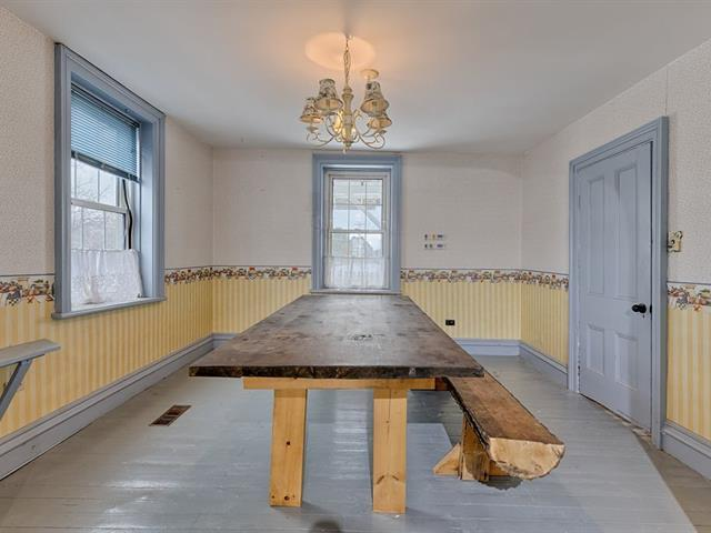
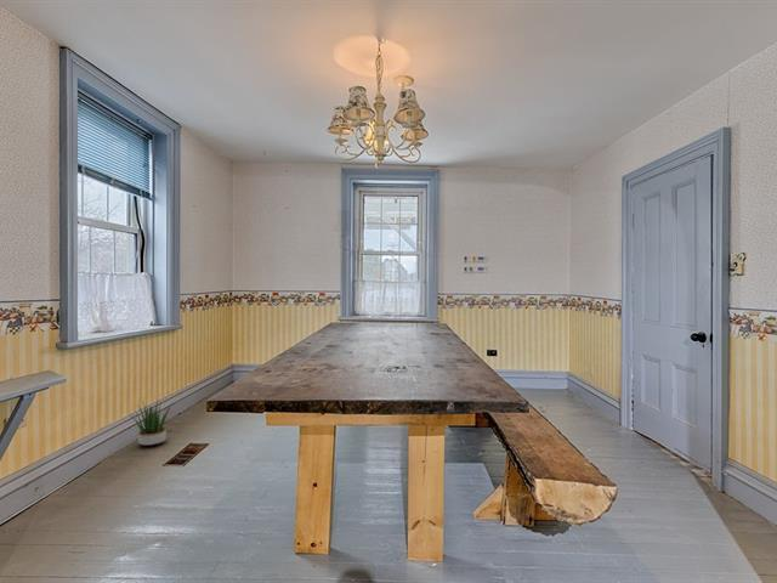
+ potted plant (152, 423)
